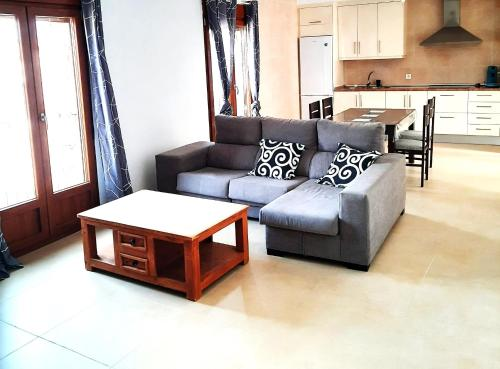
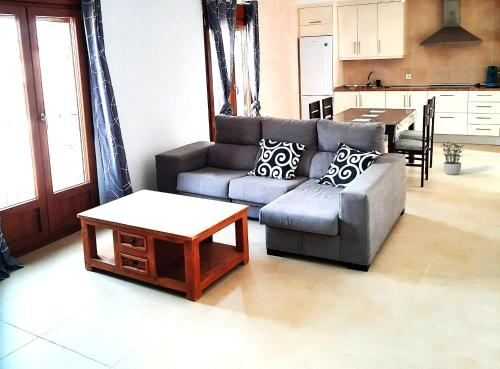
+ potted plant (451, 157)
